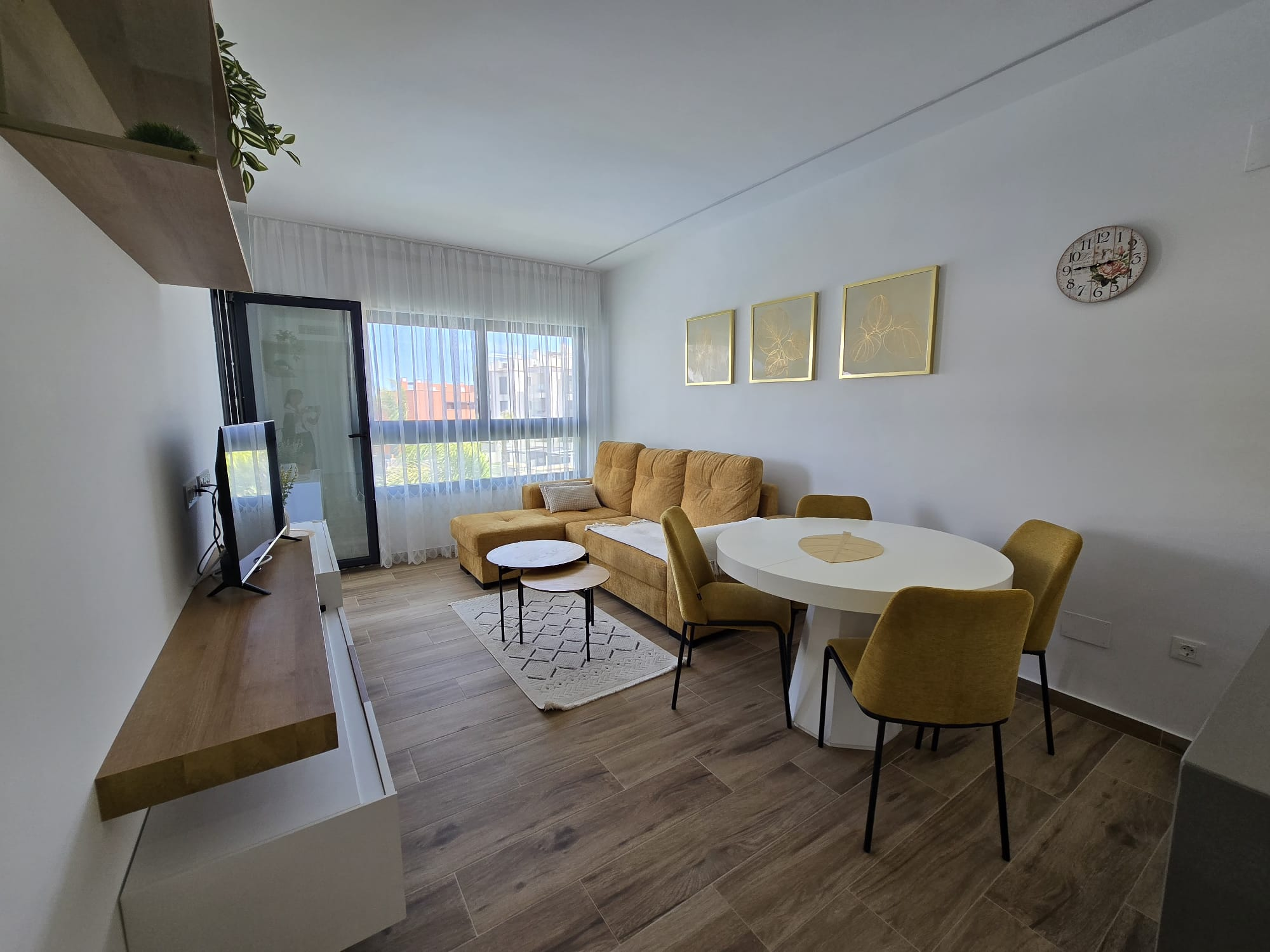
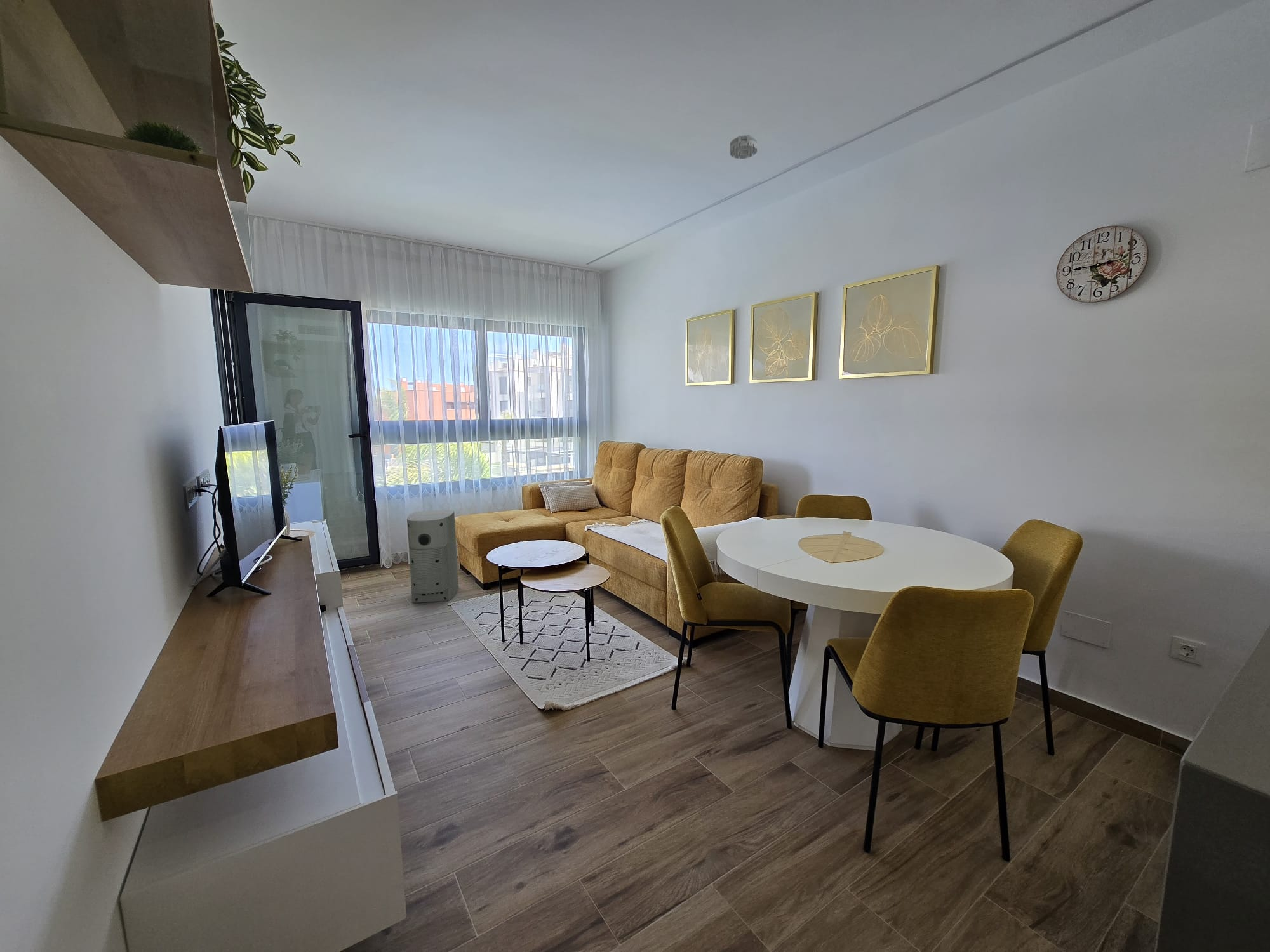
+ smoke detector (744, 146)
+ air purifier (432, 555)
